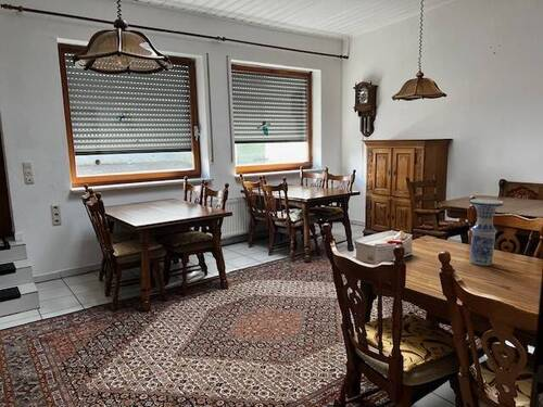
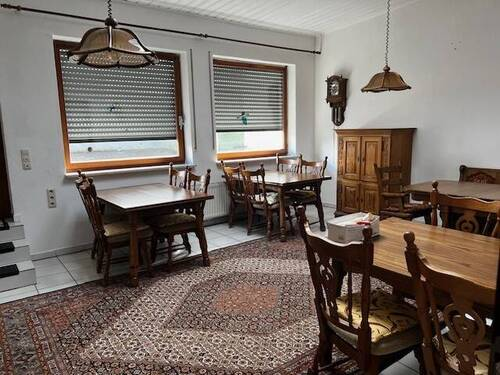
- vase (484, 231)
